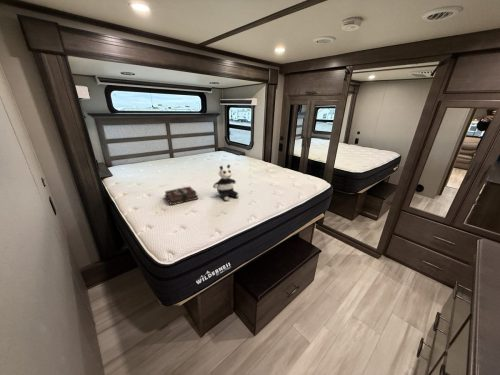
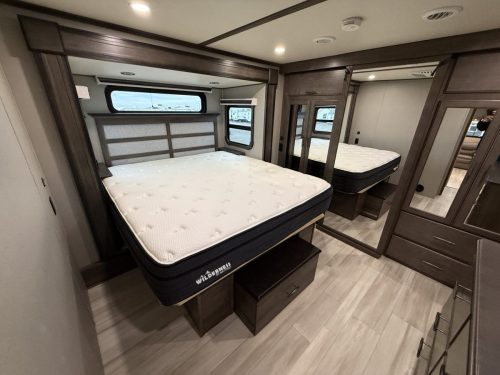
- hardback book (181, 194)
- stuffed animal (227, 181)
